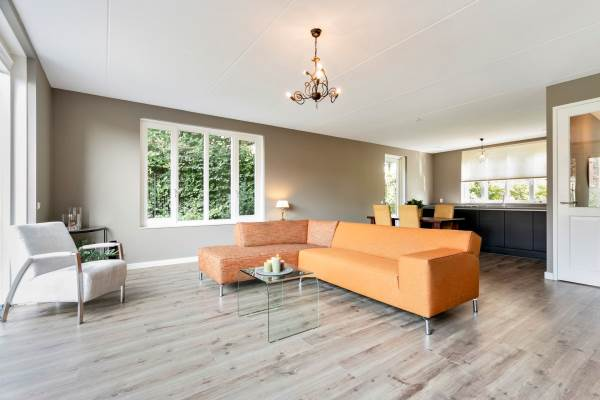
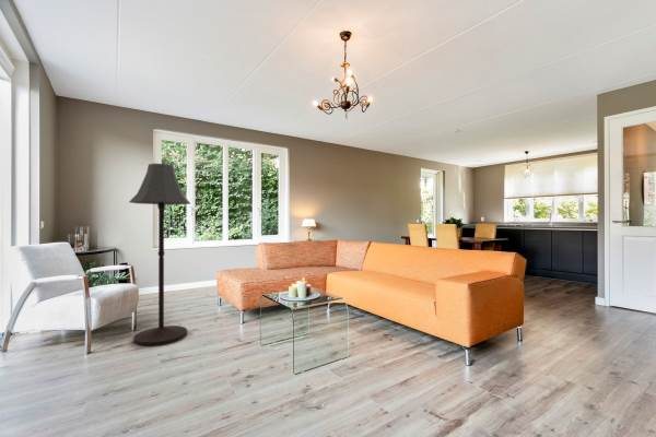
+ floor lamp (161, 250)
